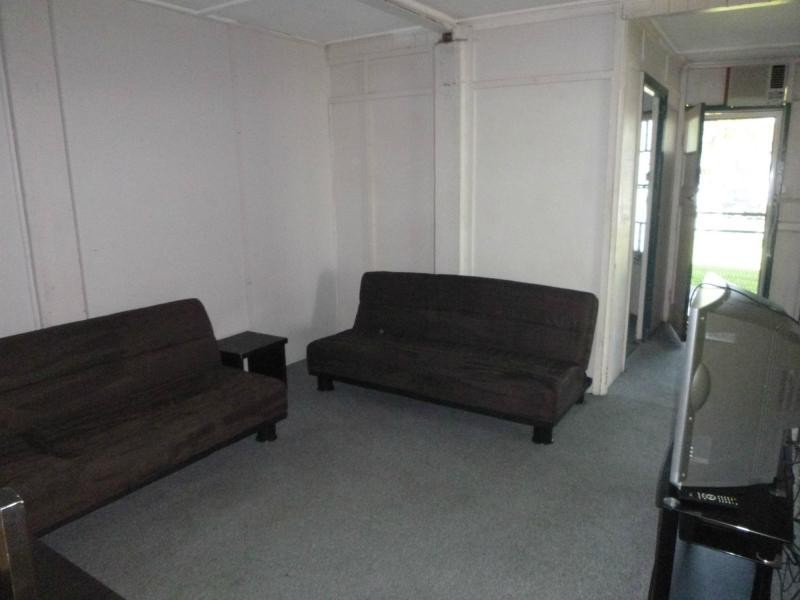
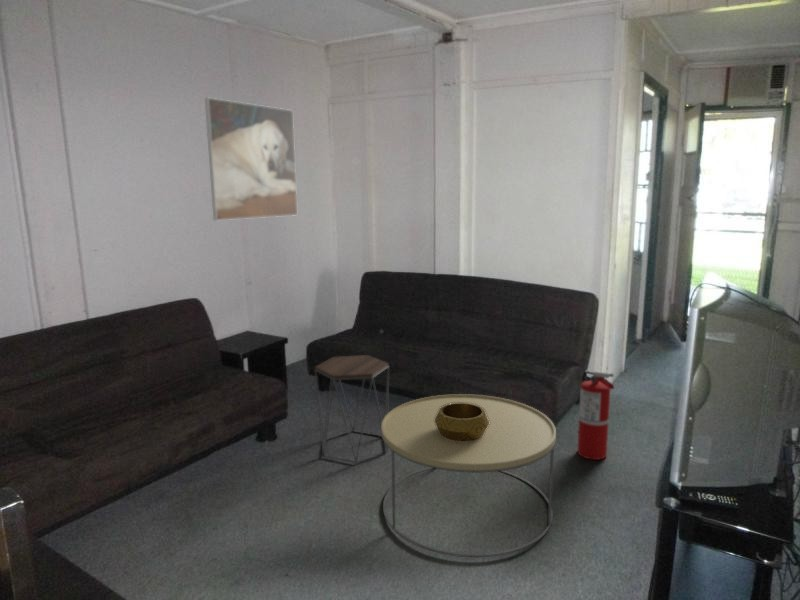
+ side table (357, 407)
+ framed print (255, 162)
+ coffee table (466, 465)
+ decorative bowl (461, 419)
+ fire extinguisher (594, 412)
